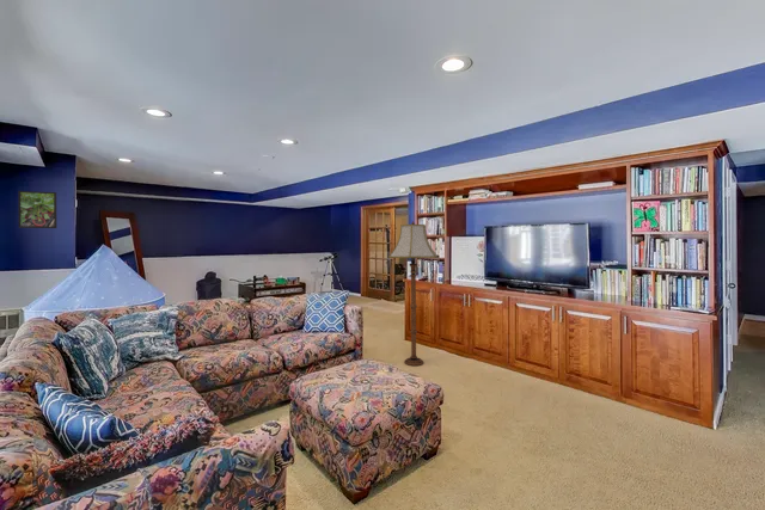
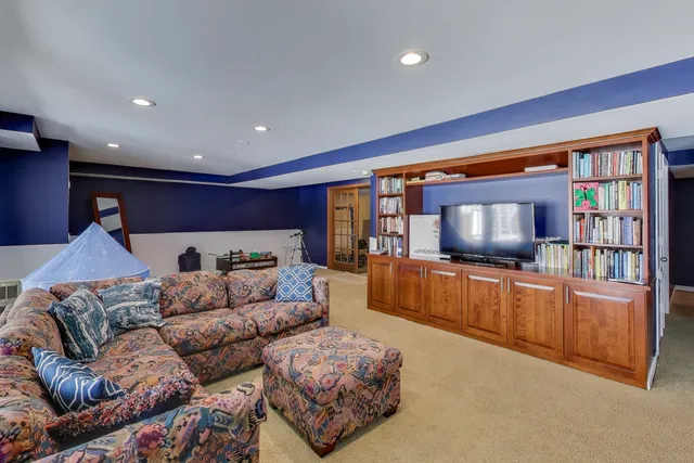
- floor lamp (414, 291)
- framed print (37, 209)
